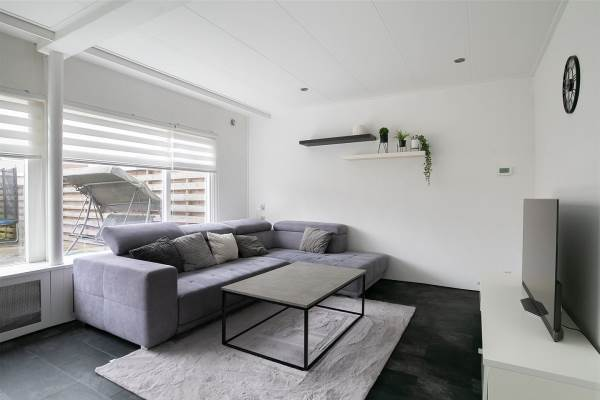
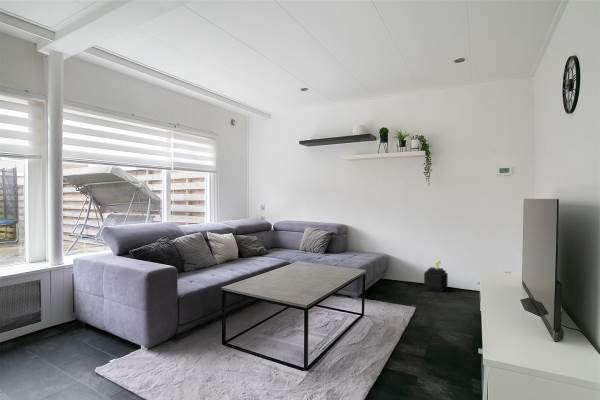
+ plant pot (435, 275)
